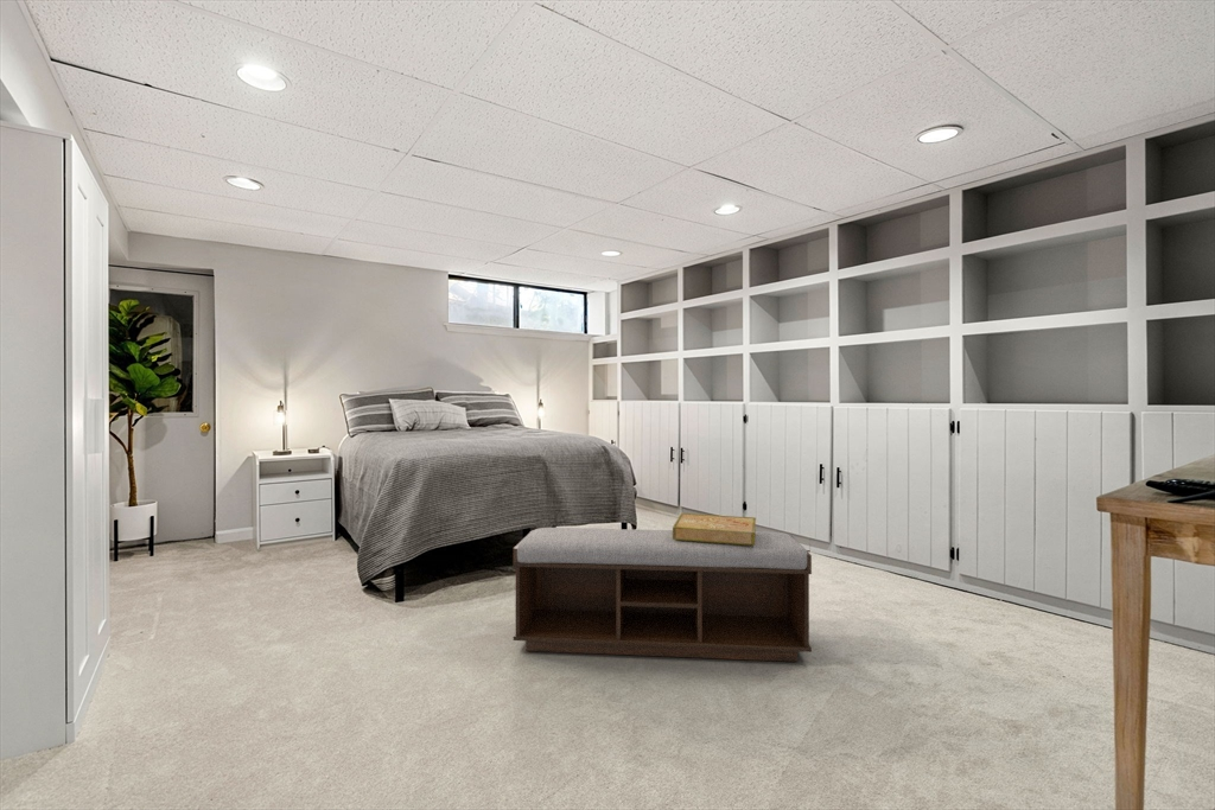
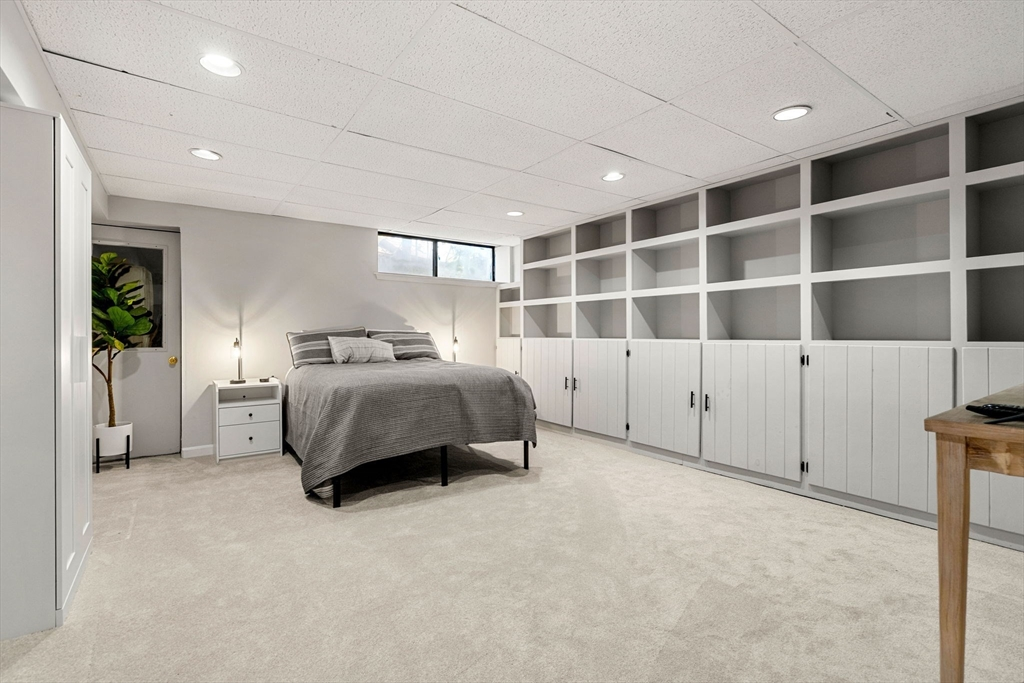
- bench (659, 587)
- decorative box (714, 530)
